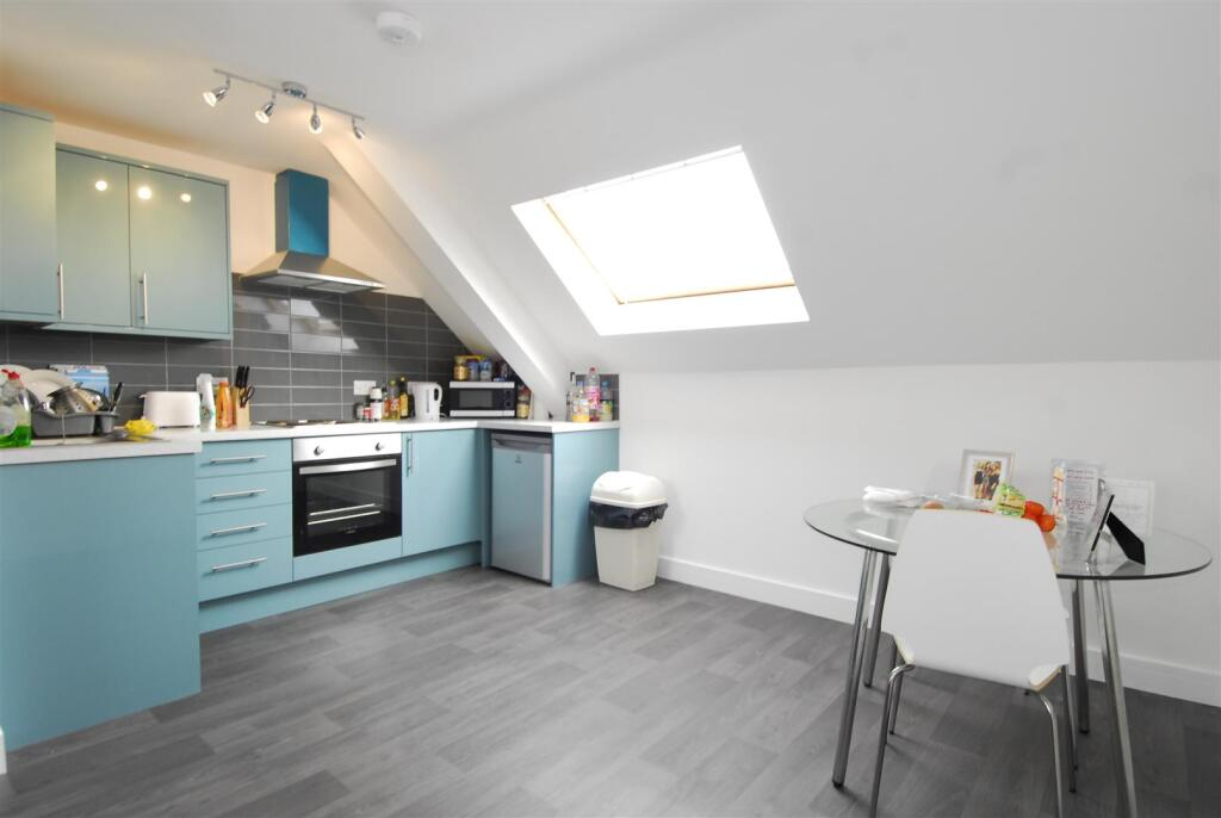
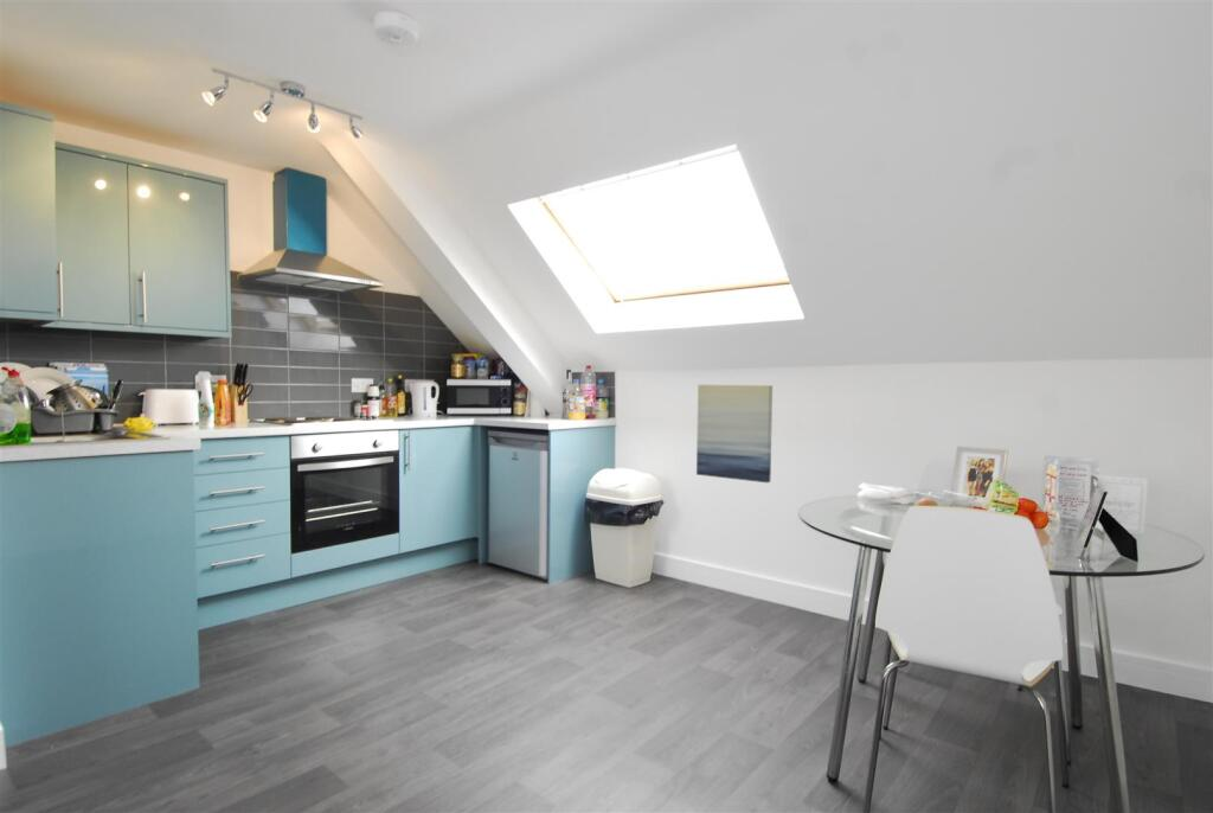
+ wall art (732, 431)
